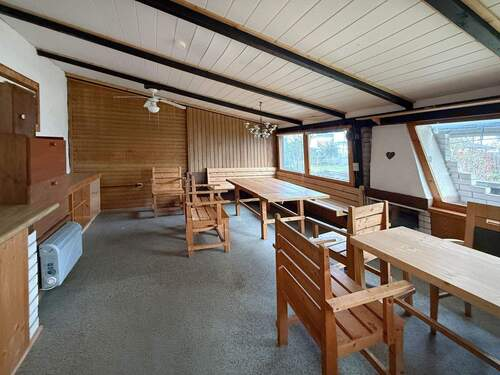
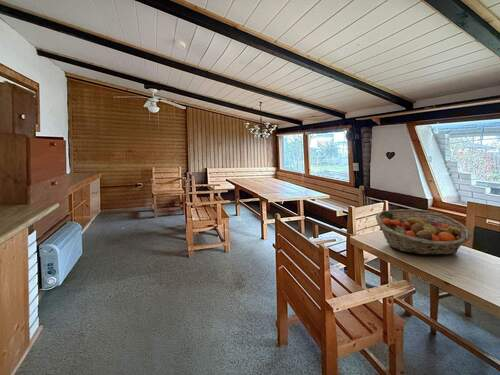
+ fruit basket (419, 230)
